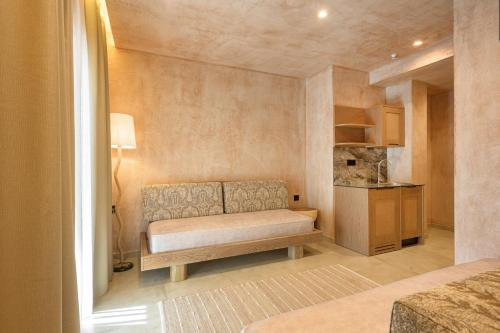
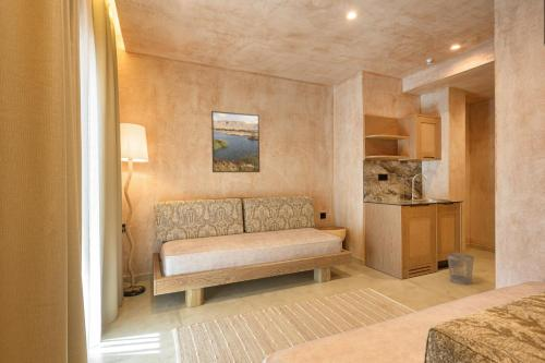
+ wastebasket (460, 268)
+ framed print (237, 143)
